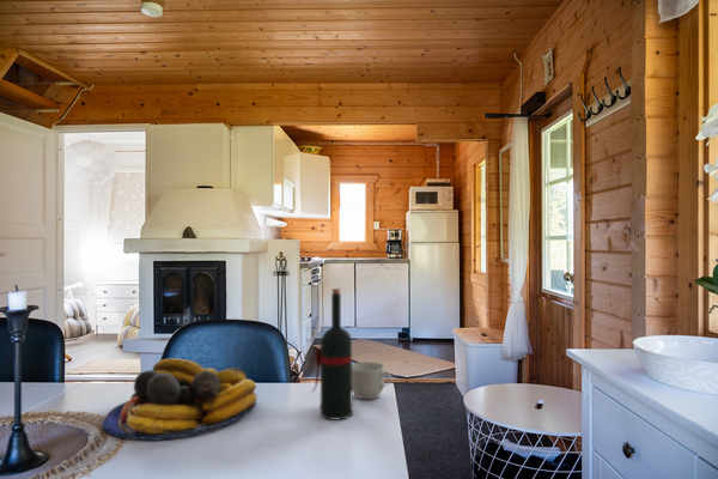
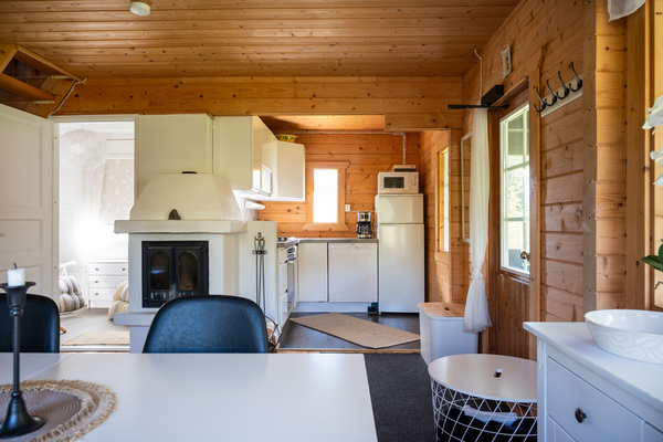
- wine bottle (331, 350)
- fruit bowl (183, 384)
- mug (371, 381)
